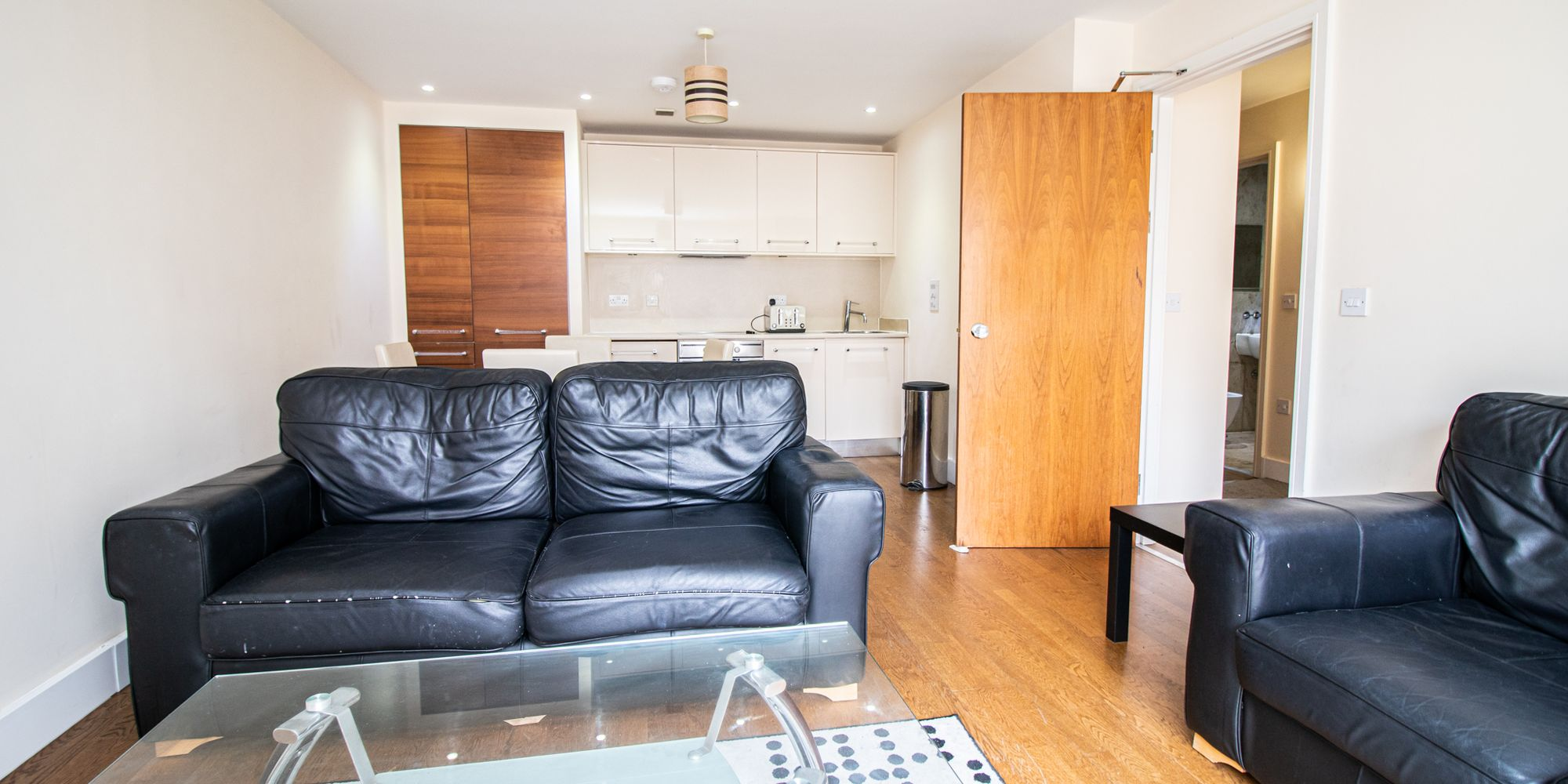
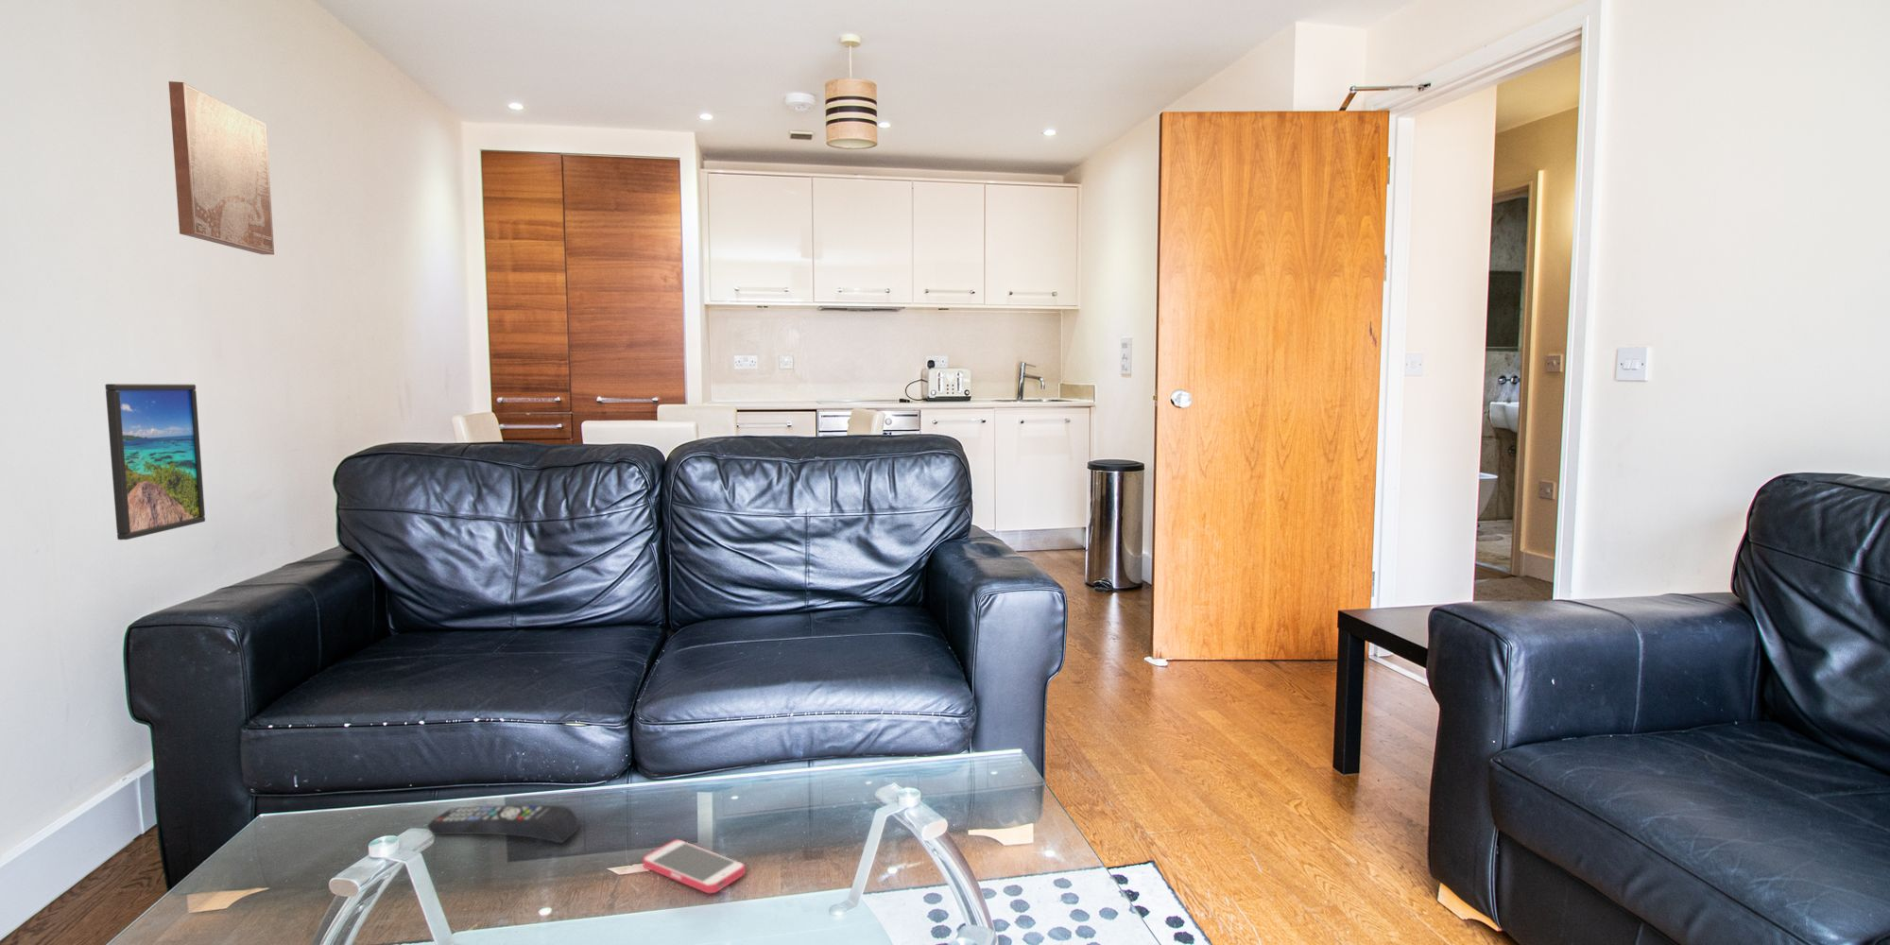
+ remote control (504, 821)
+ smartphone (693, 864)
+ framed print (159, 457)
+ wall art (225, 175)
